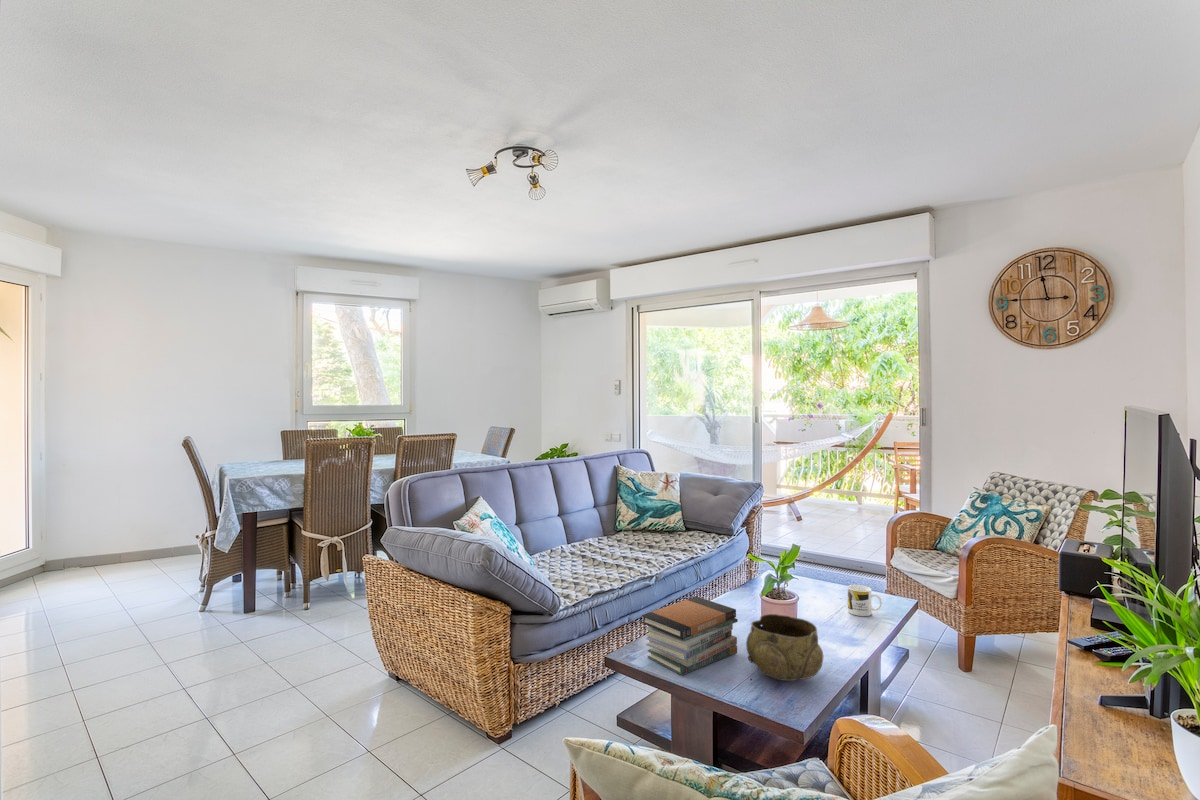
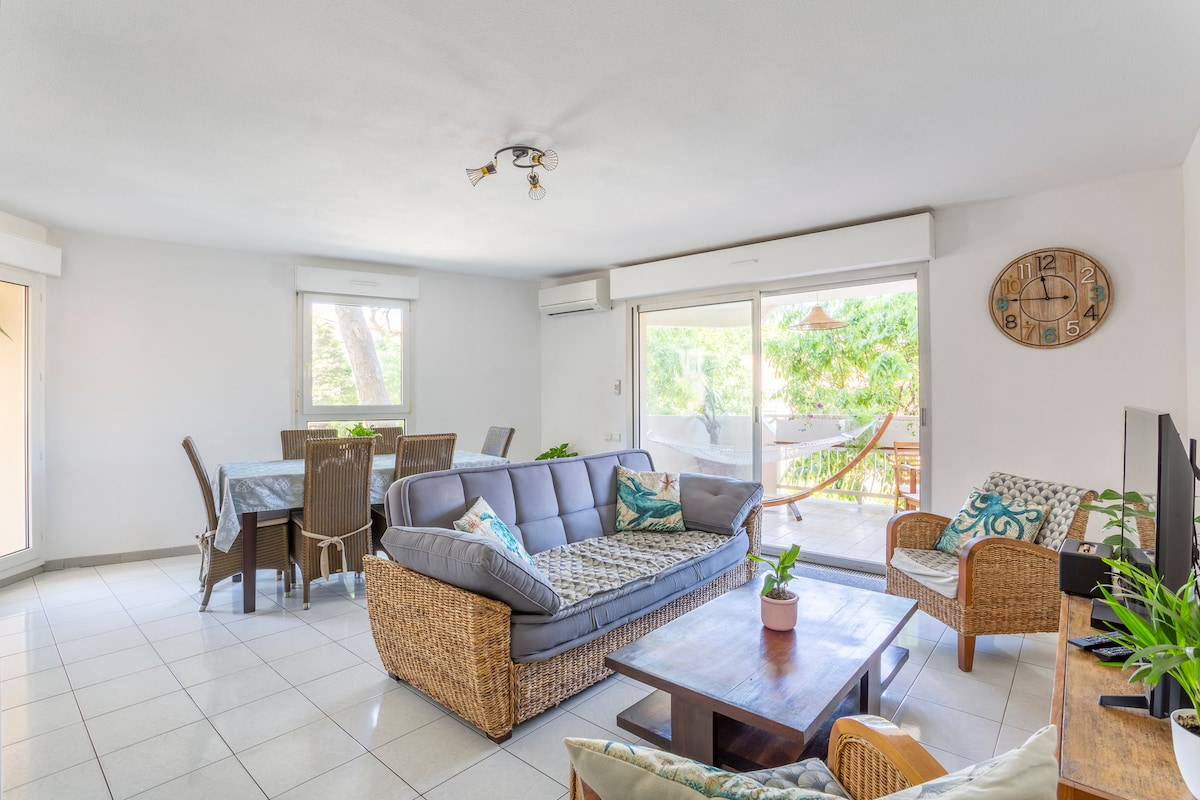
- mug (864, 601)
- book stack (690, 633)
- decorative bowl (784, 649)
